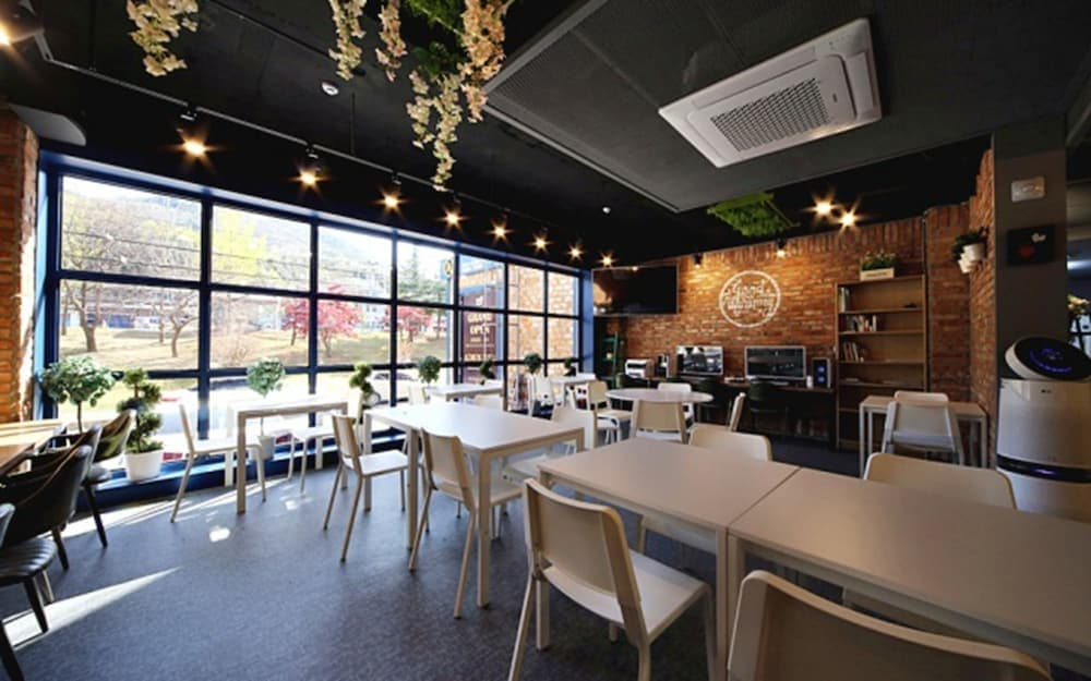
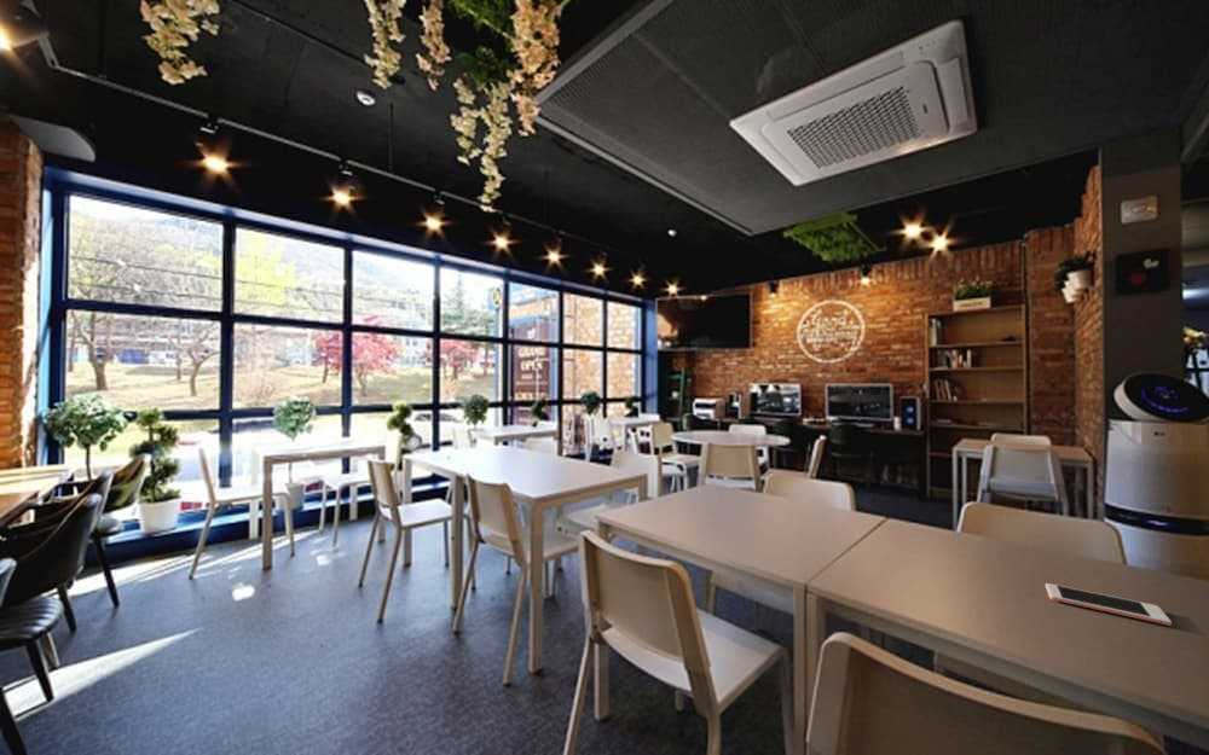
+ cell phone (1103, 602)
